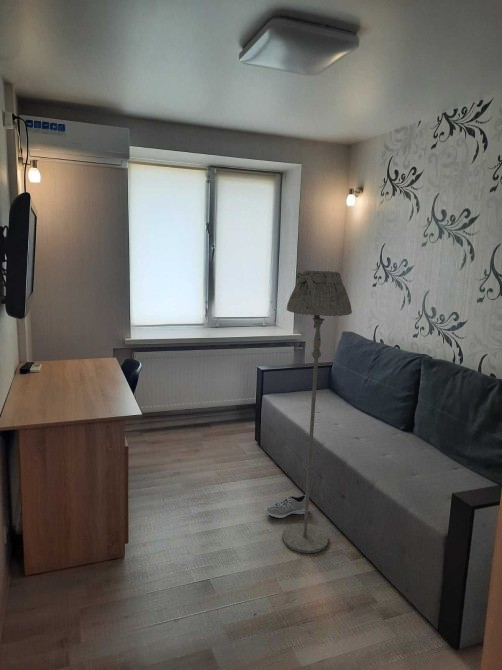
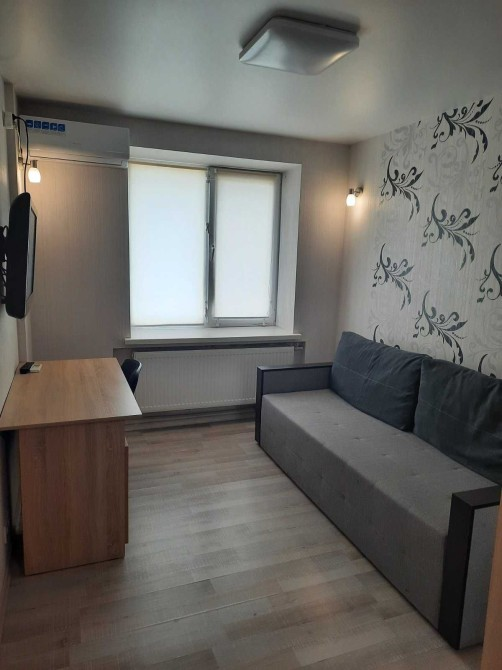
- floor lamp (312, 411)
- sneaker (286, 503)
